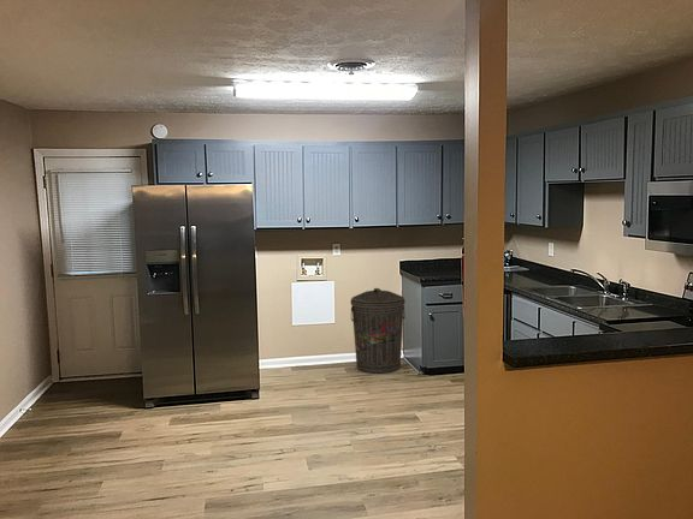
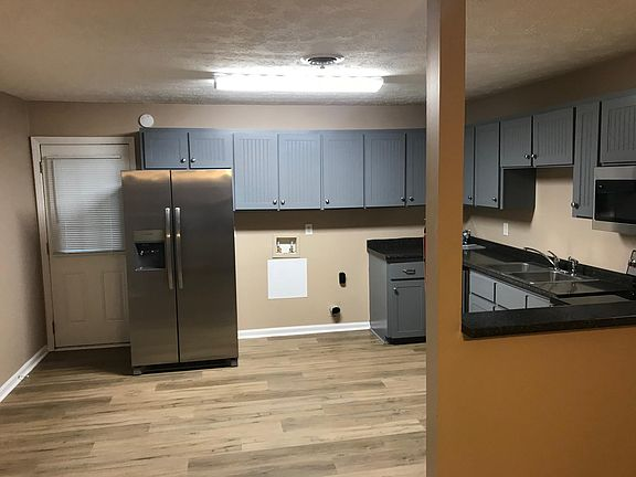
- trash can (378, 328)
